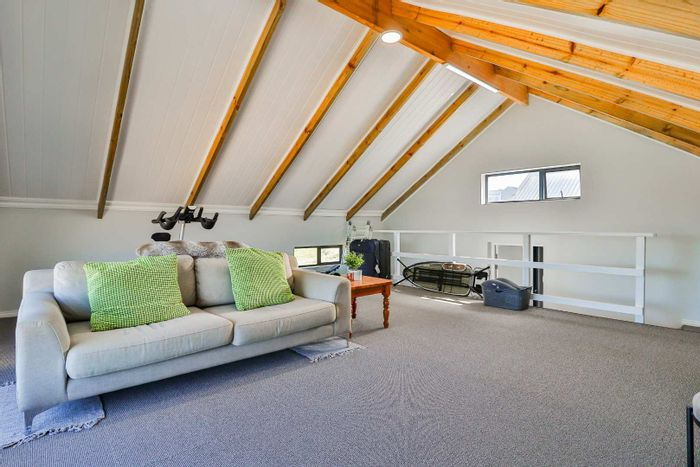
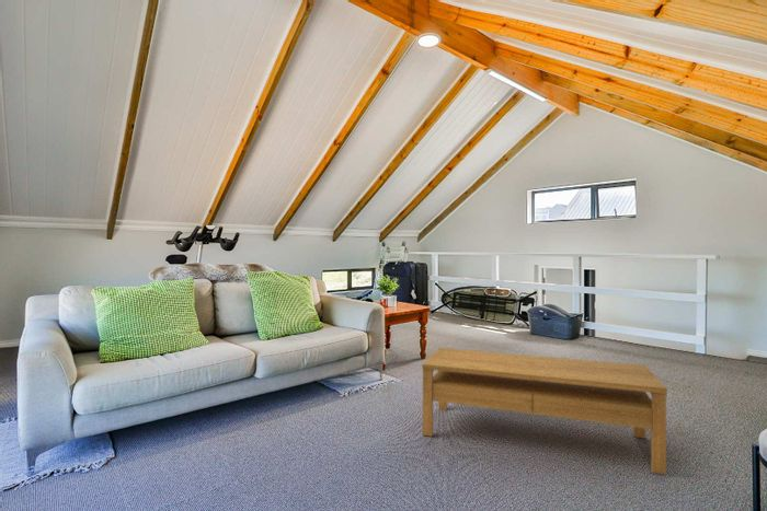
+ coffee table (533, 399)
